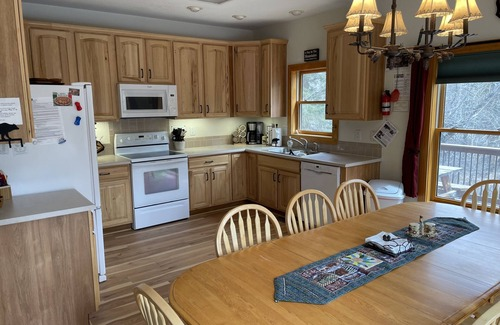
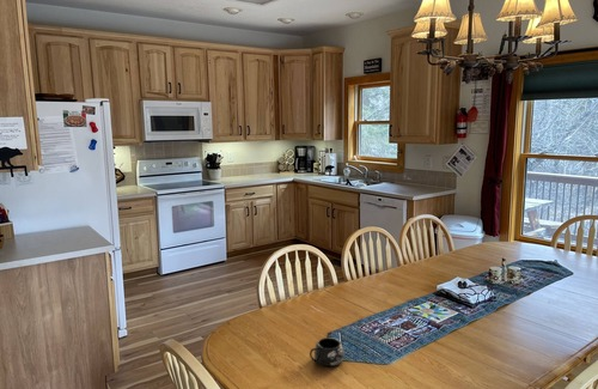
+ mug (325, 352)
